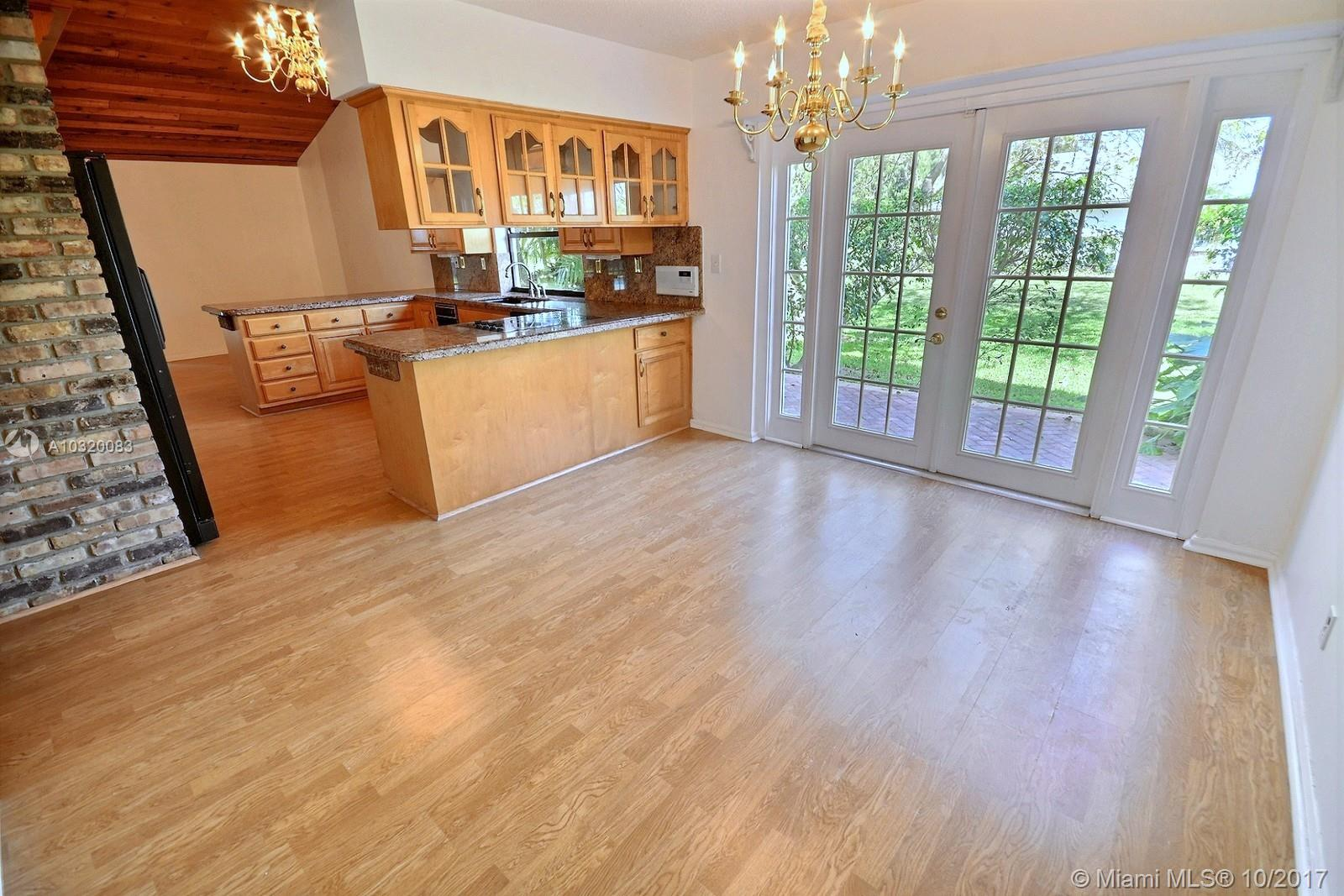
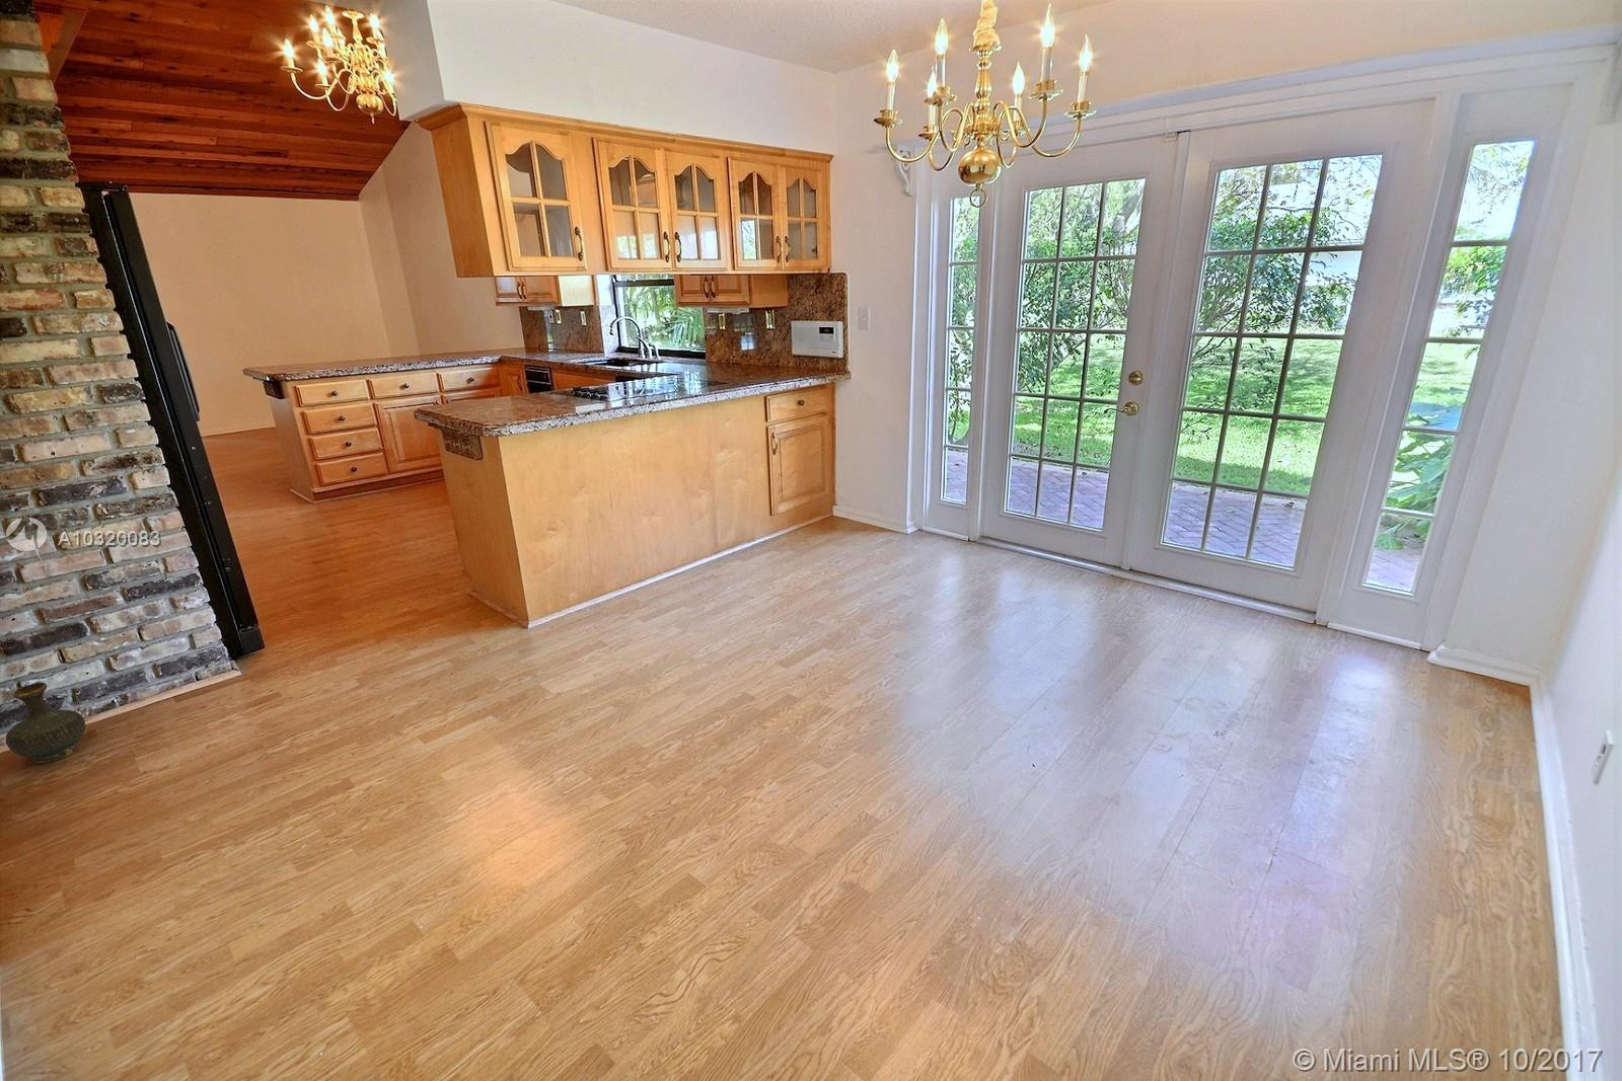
+ ceramic jug (42, 721)
